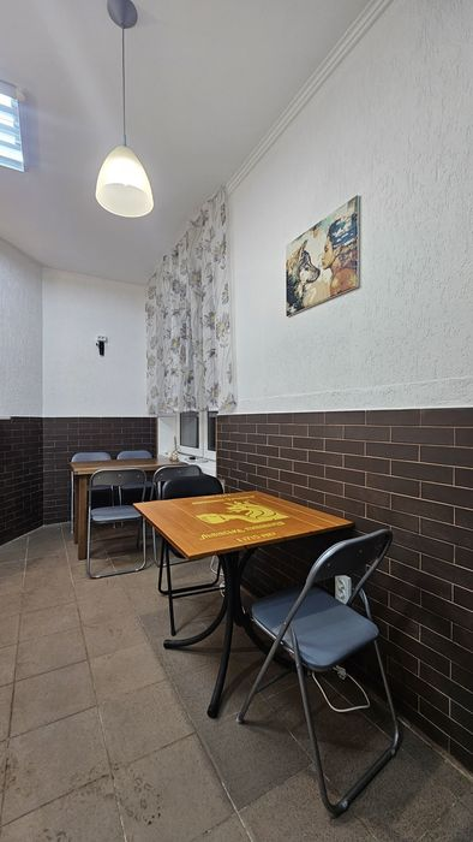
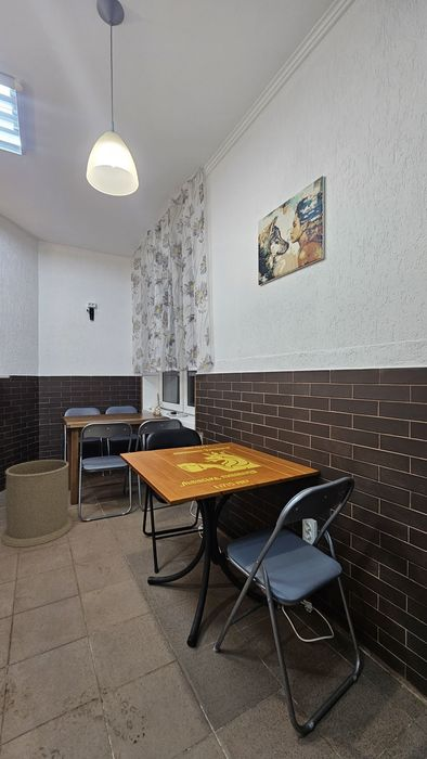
+ trash can (38, 498)
